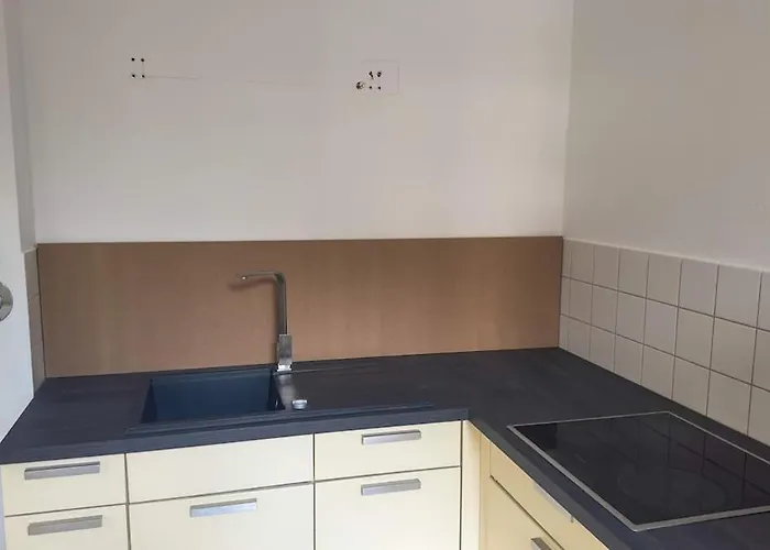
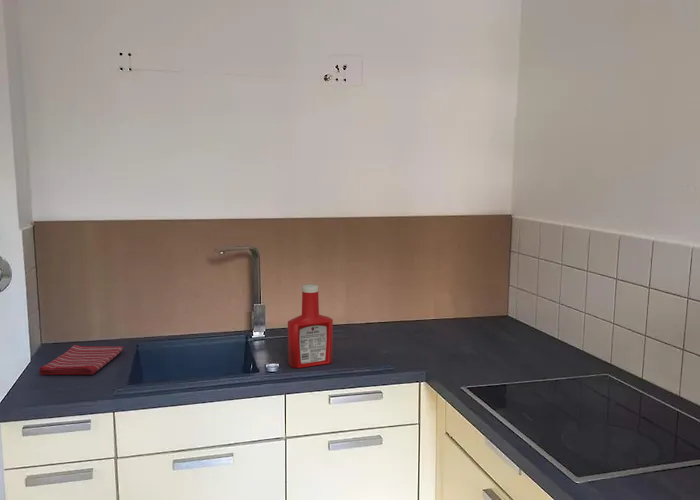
+ dish towel (83, 358)
+ soap bottle (310, 324)
